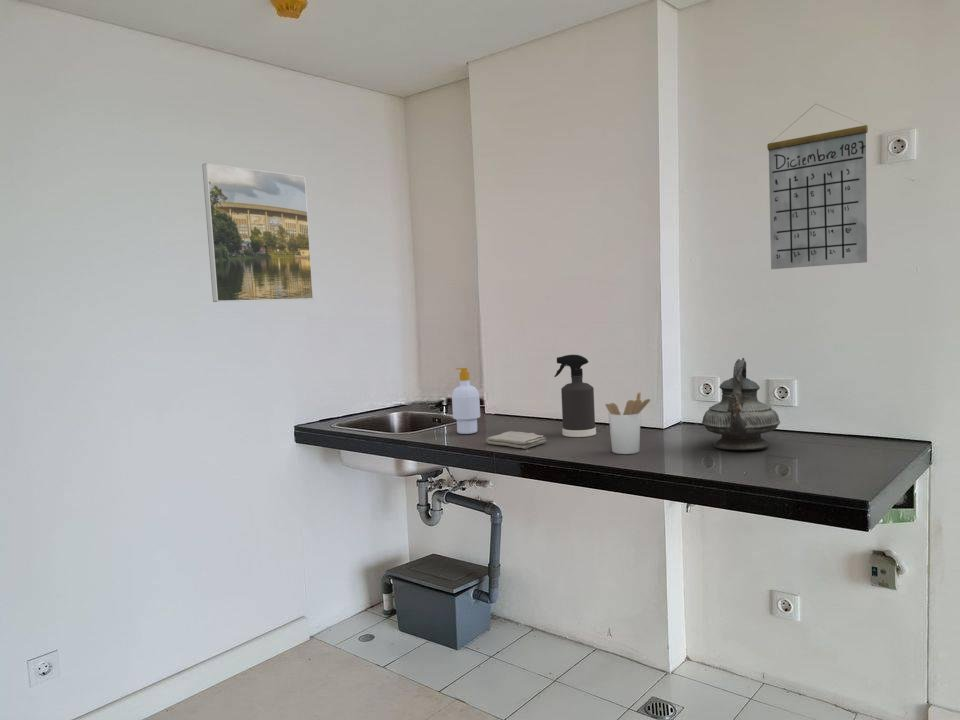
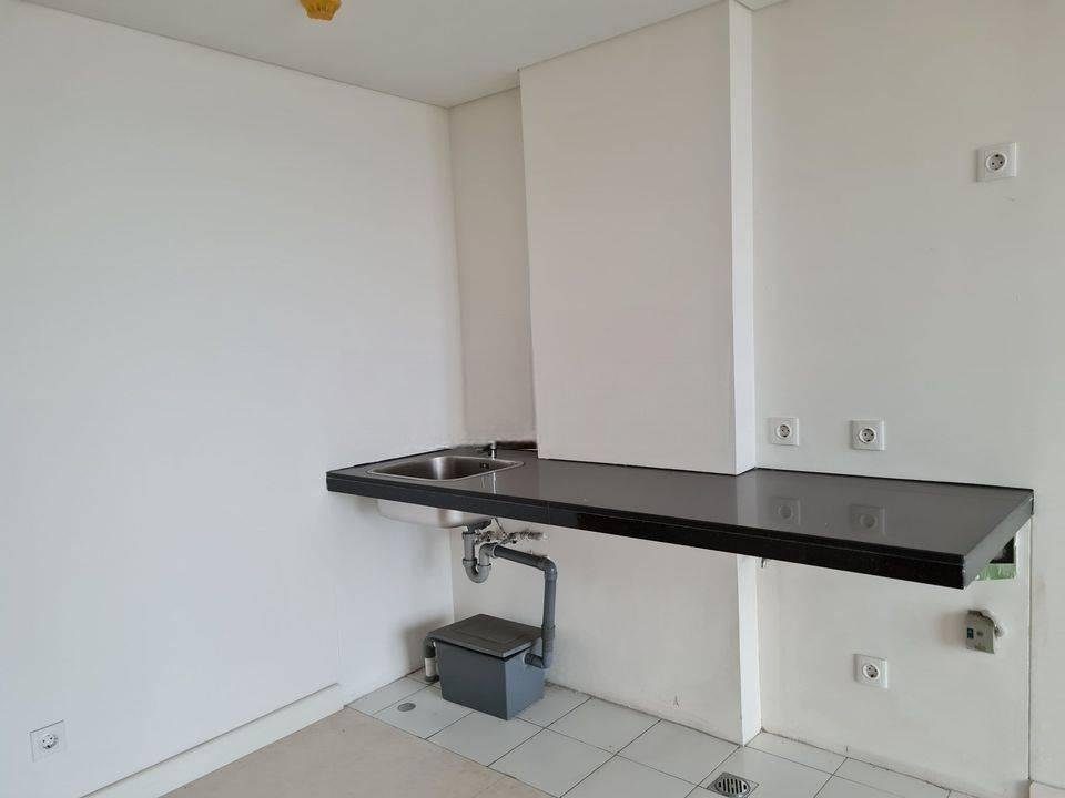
- washcloth (516, 439)
- spray bottle (574, 394)
- utensil holder (629, 423)
- soap bottle (465, 400)
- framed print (261, 236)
- calendar (816, 185)
- teapot (737, 404)
